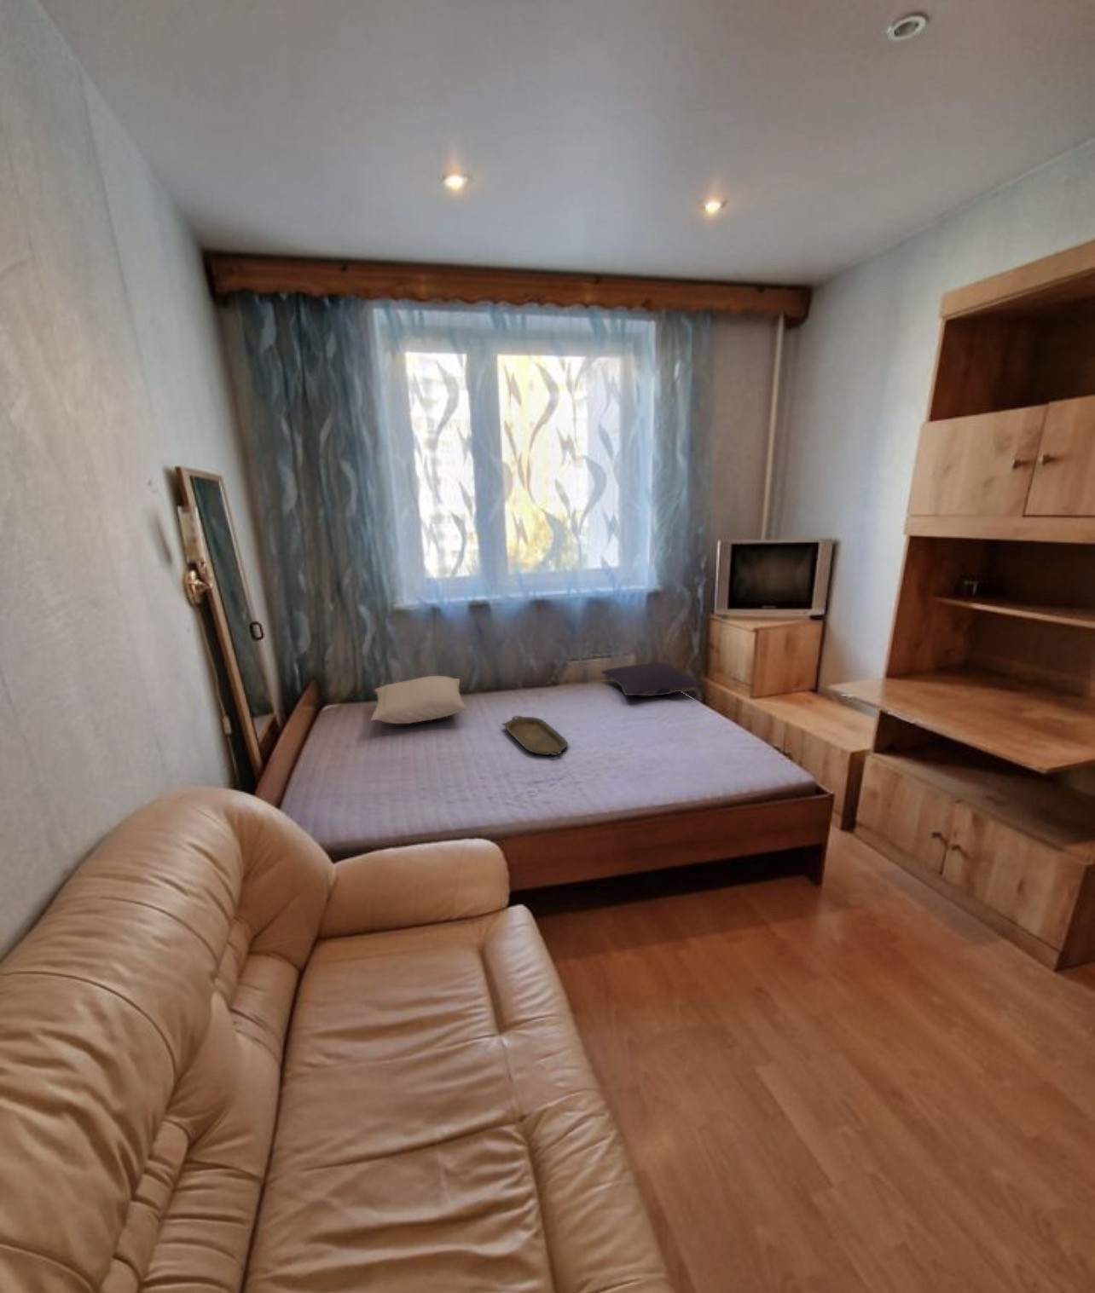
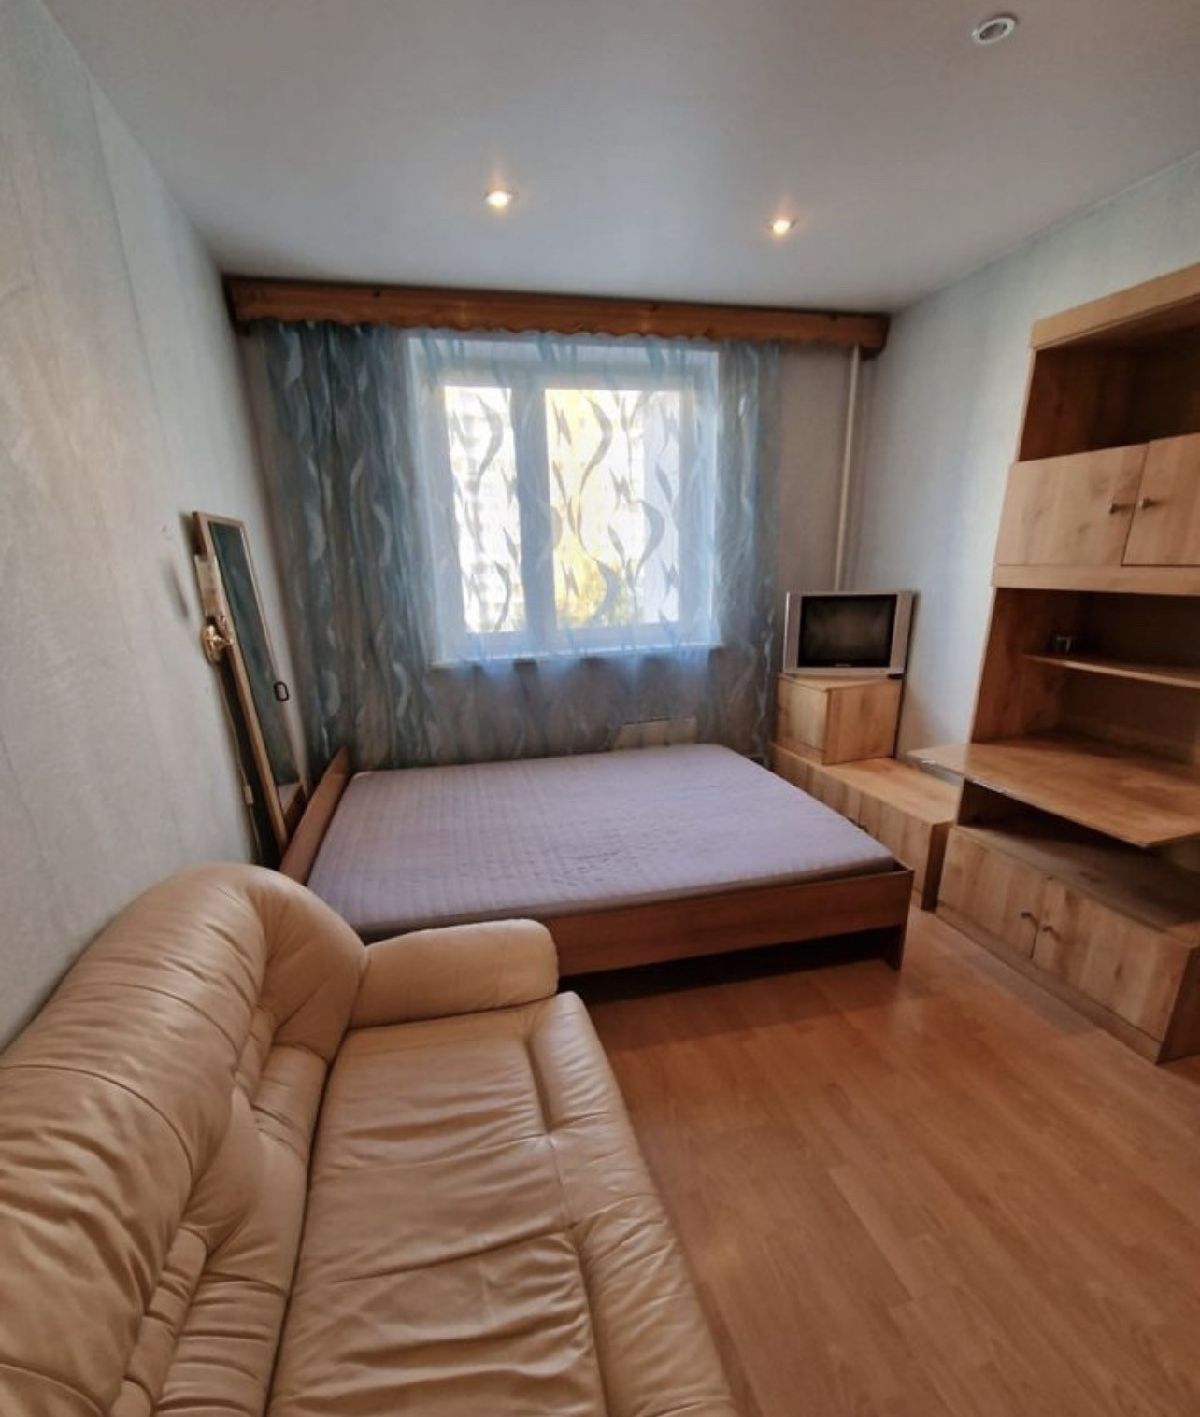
- pillow (418, 699)
- serving tray (534, 736)
- pillow (649, 679)
